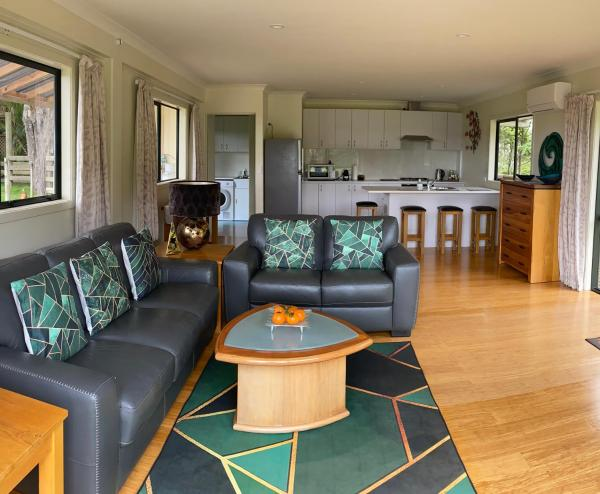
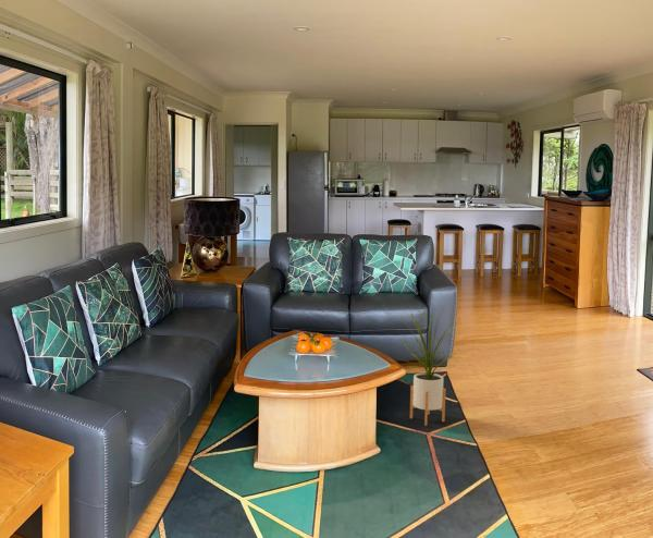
+ house plant (430, 363)
